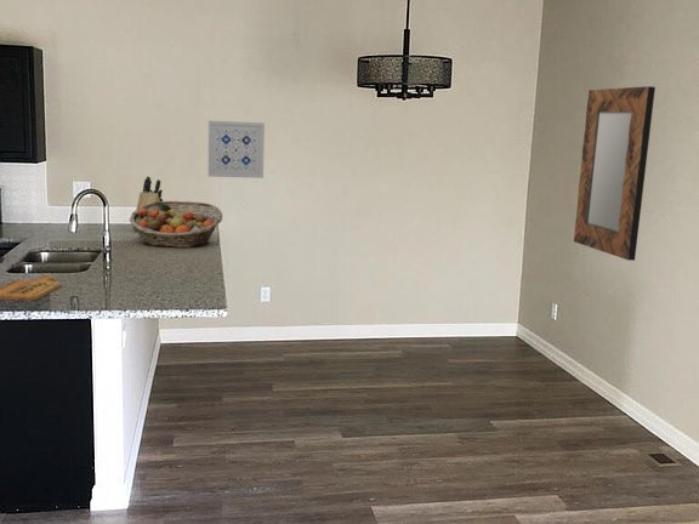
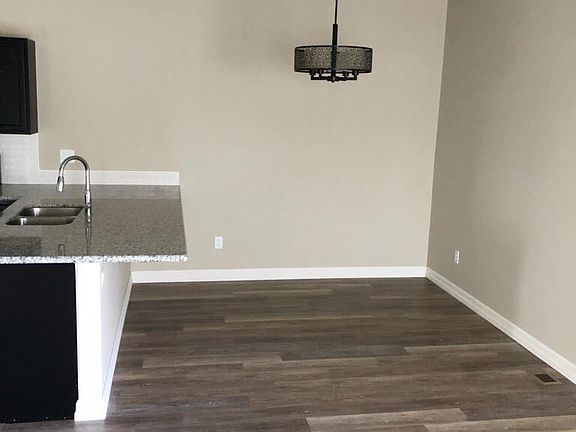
- wall art (235, 149)
- fruit basket (176, 223)
- knife block (148, 203)
- cutting board (30, 286)
- home mirror (610, 171)
